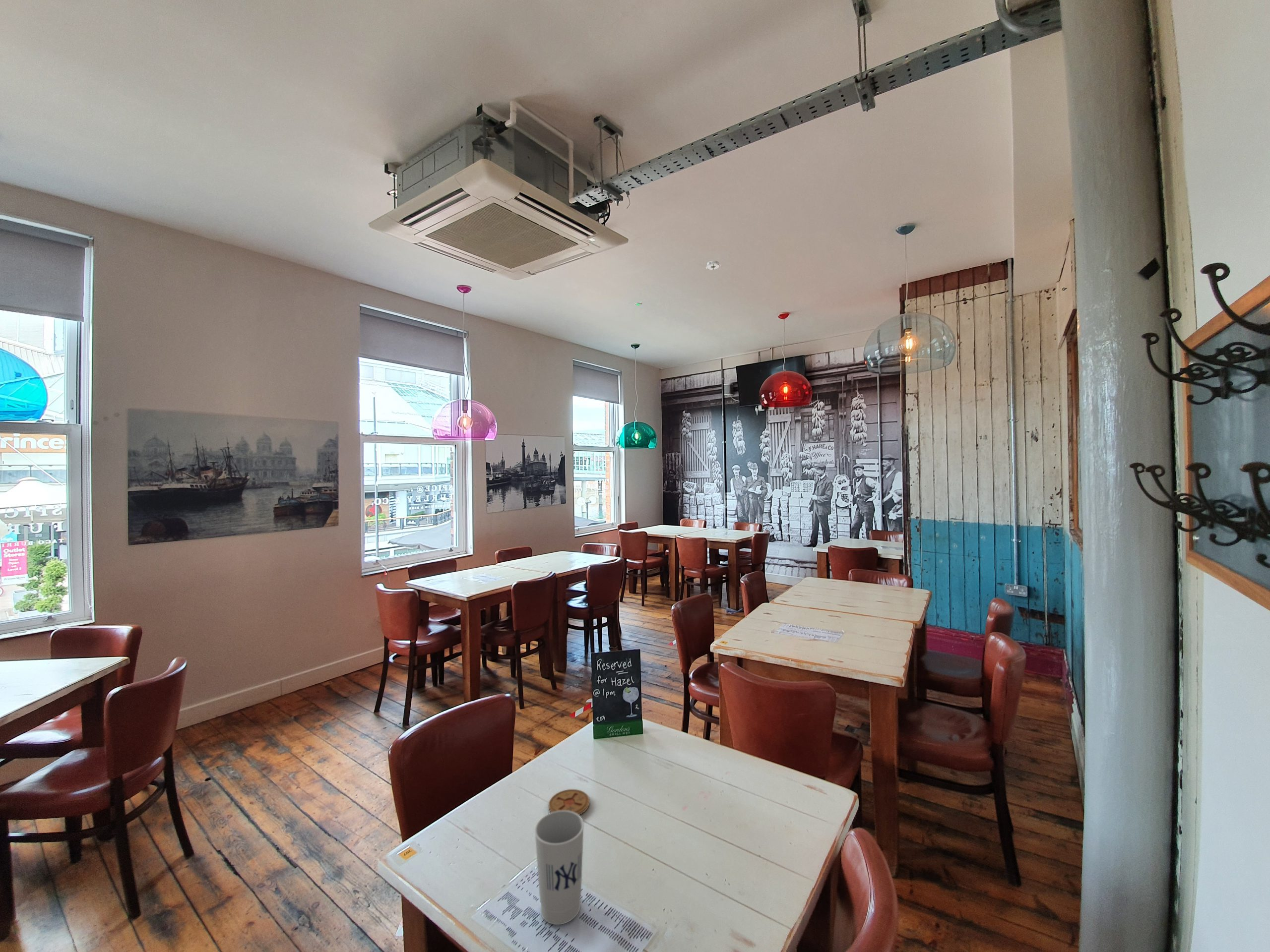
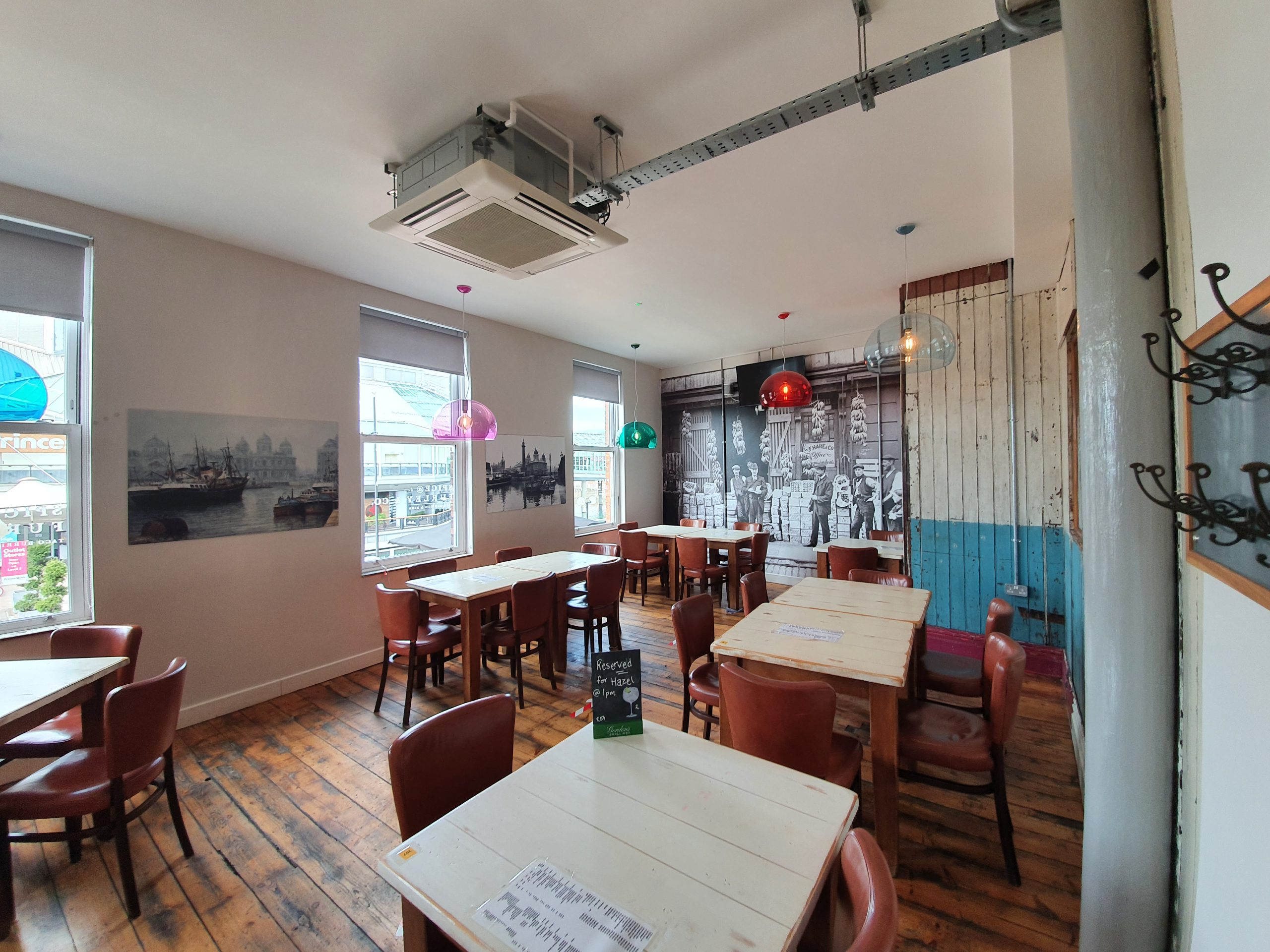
- coaster (569, 803)
- smoke detector (712, 265)
- cup (560, 867)
